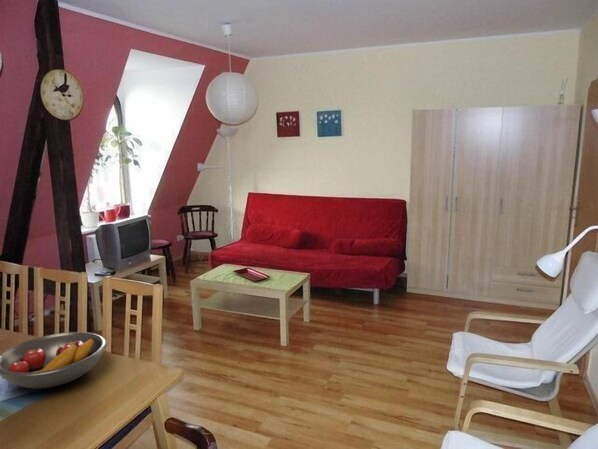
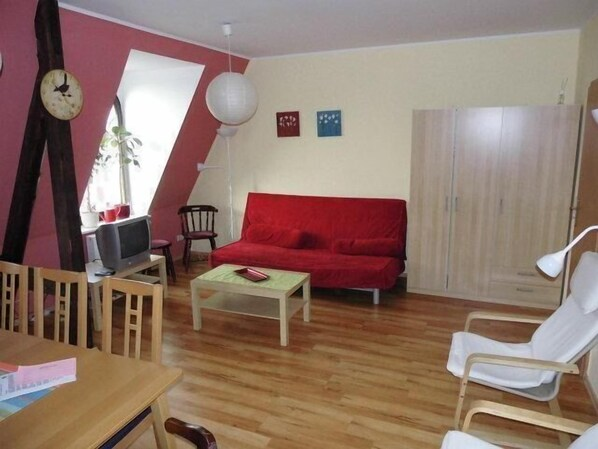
- fruit bowl (53, 360)
